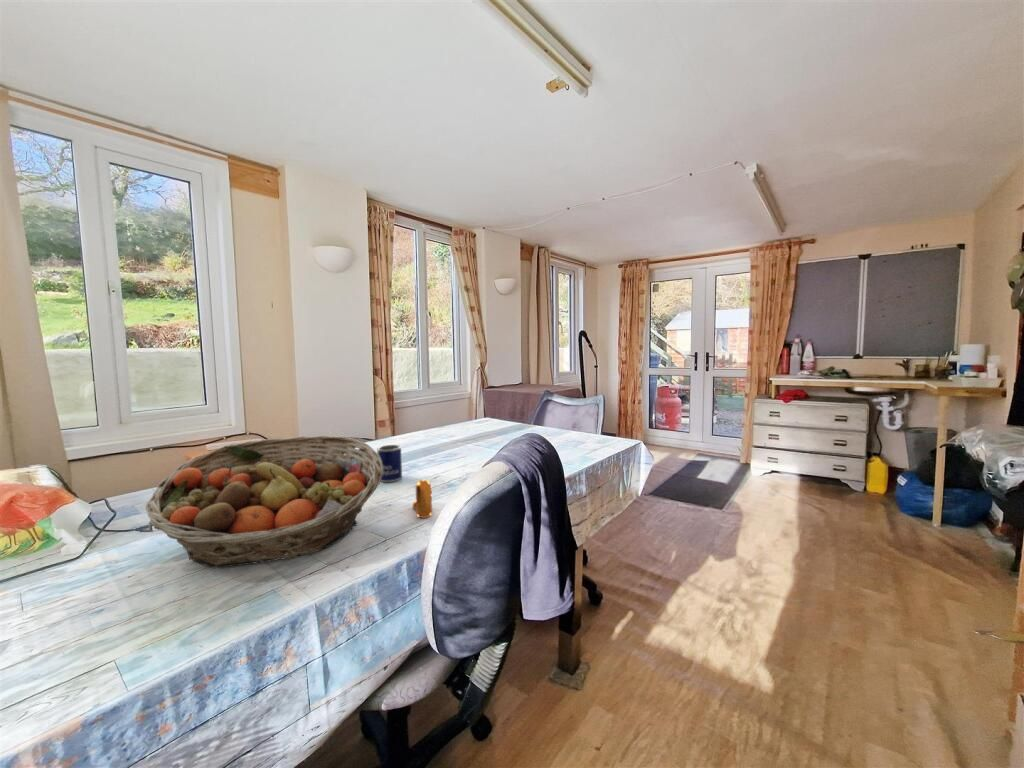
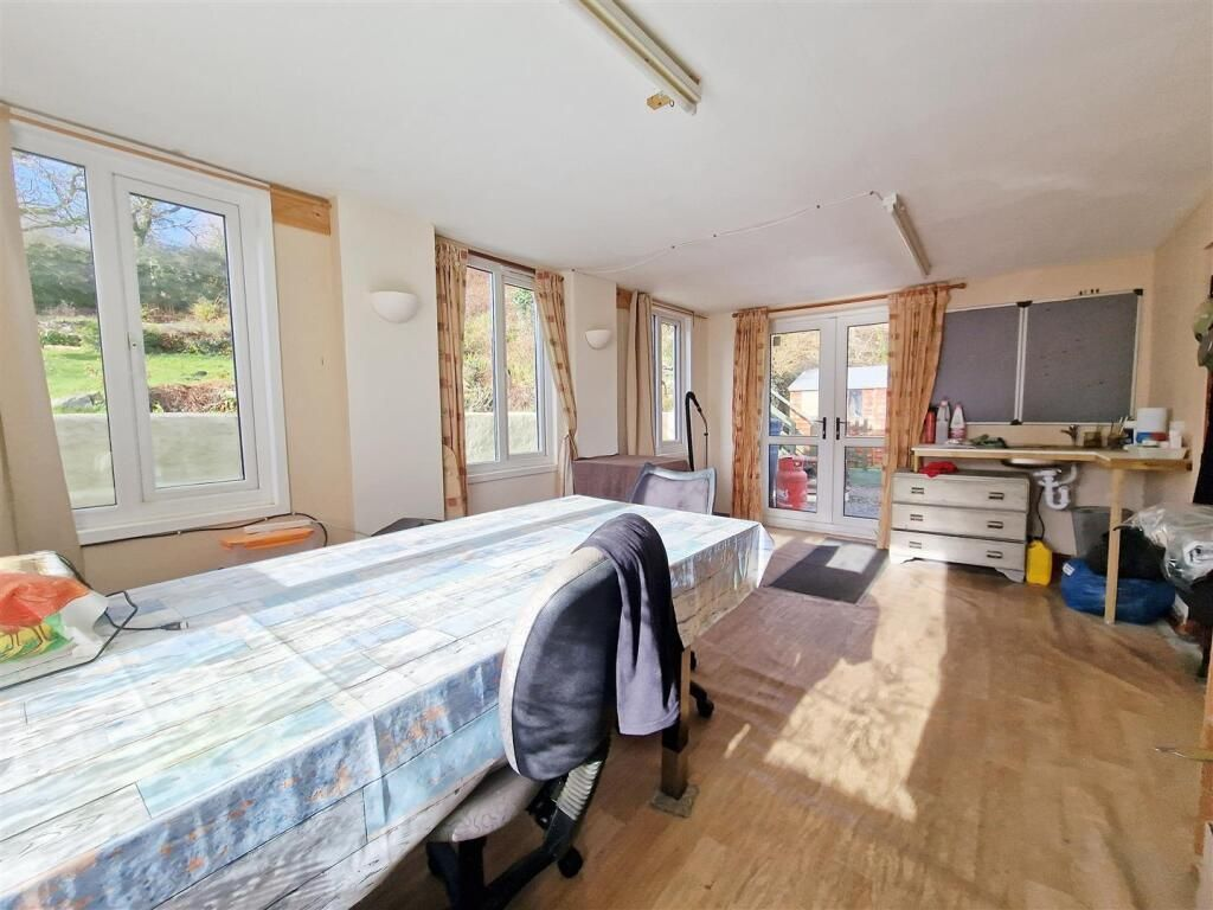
- mug (383, 463)
- fruit basket (278, 492)
- pepper shaker (421, 493)
